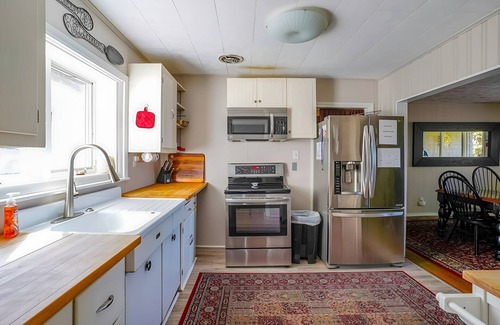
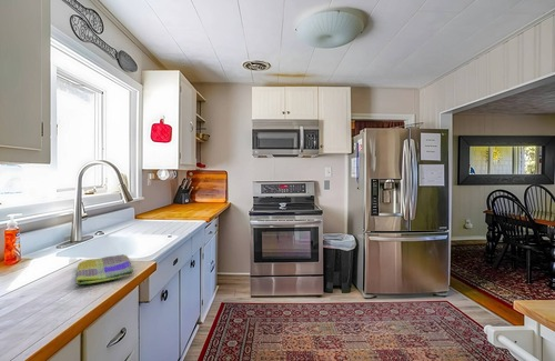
+ dish towel (104, 268)
